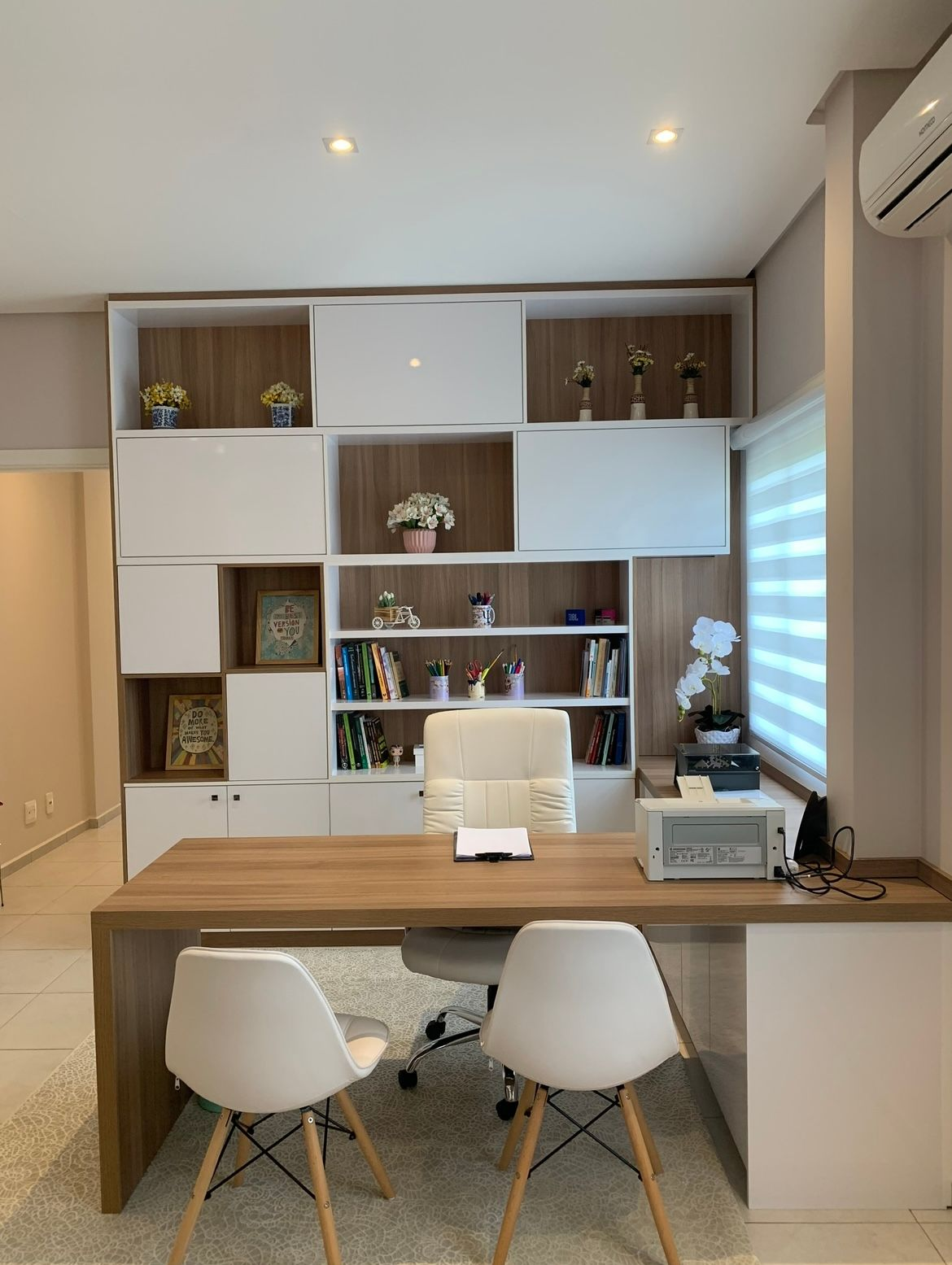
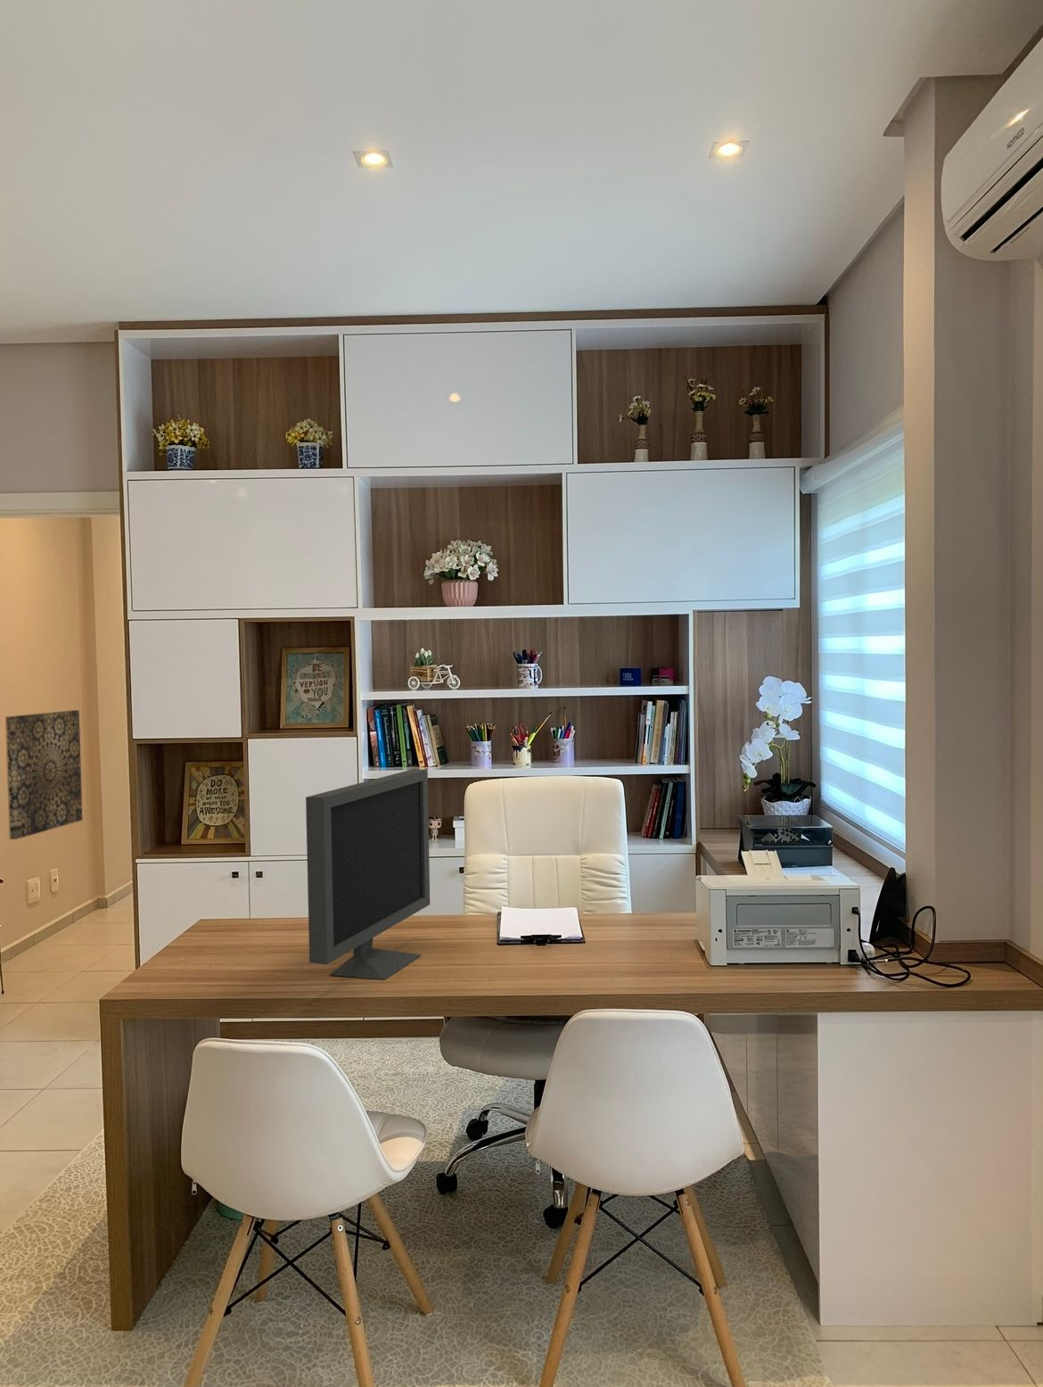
+ wall art (45, 771)
+ monitor (375, 873)
